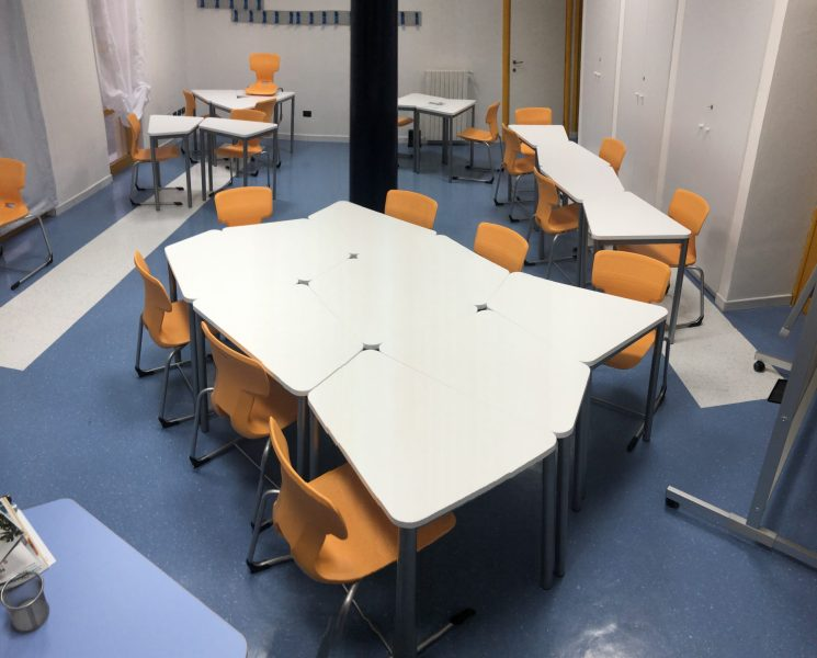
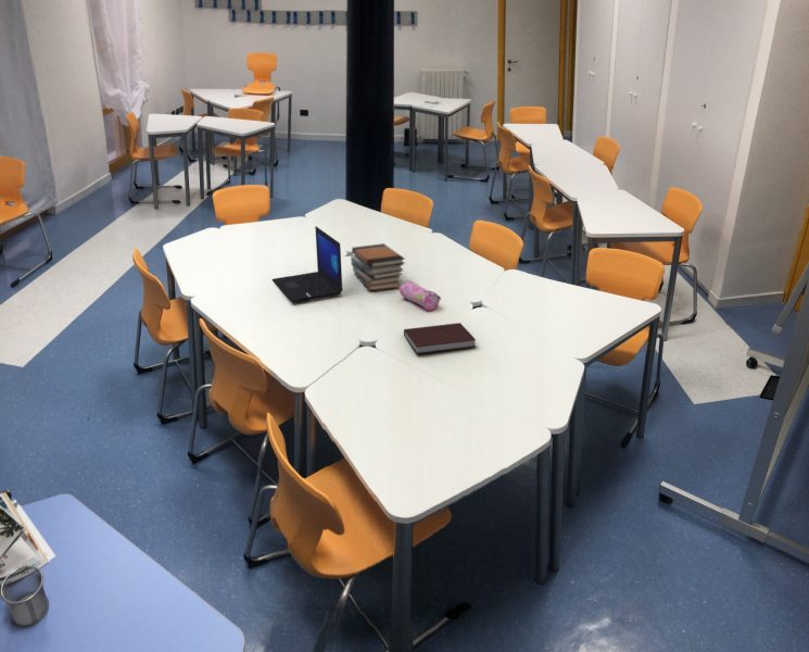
+ book stack (377, 266)
+ laptop (308, 273)
+ notebook (439, 337)
+ pencil case (419, 294)
